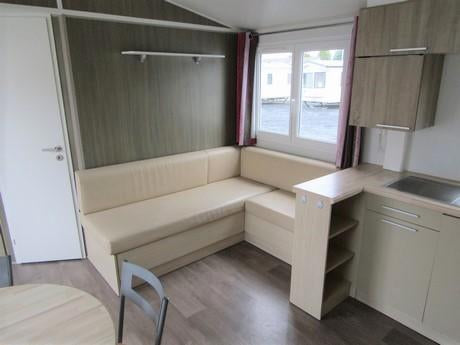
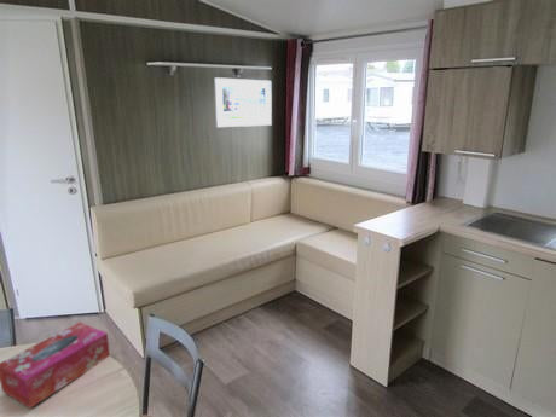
+ tissue box (57, 360)
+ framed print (244, 103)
